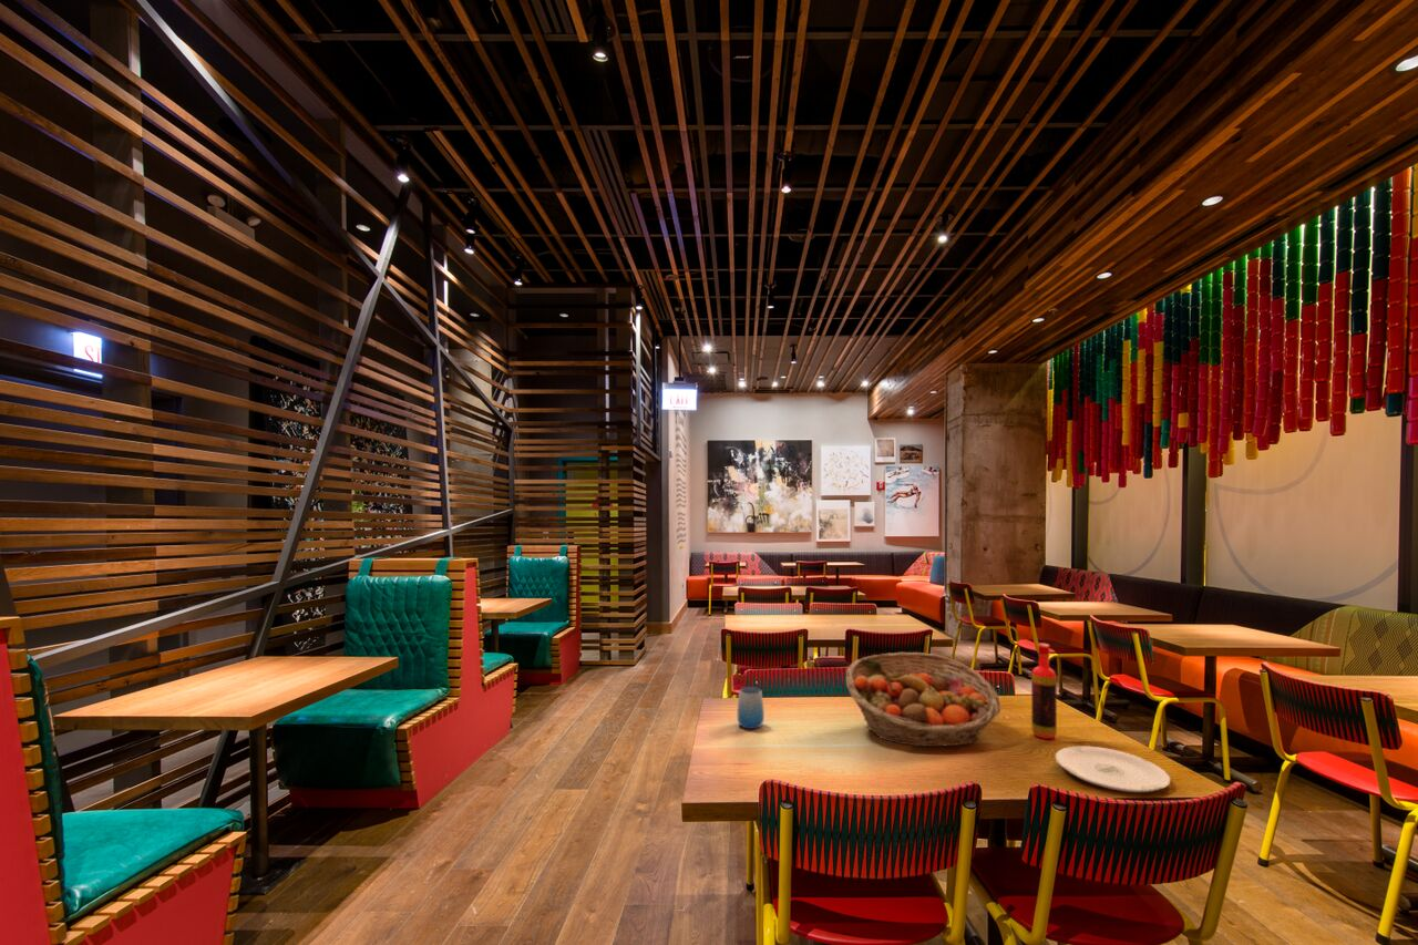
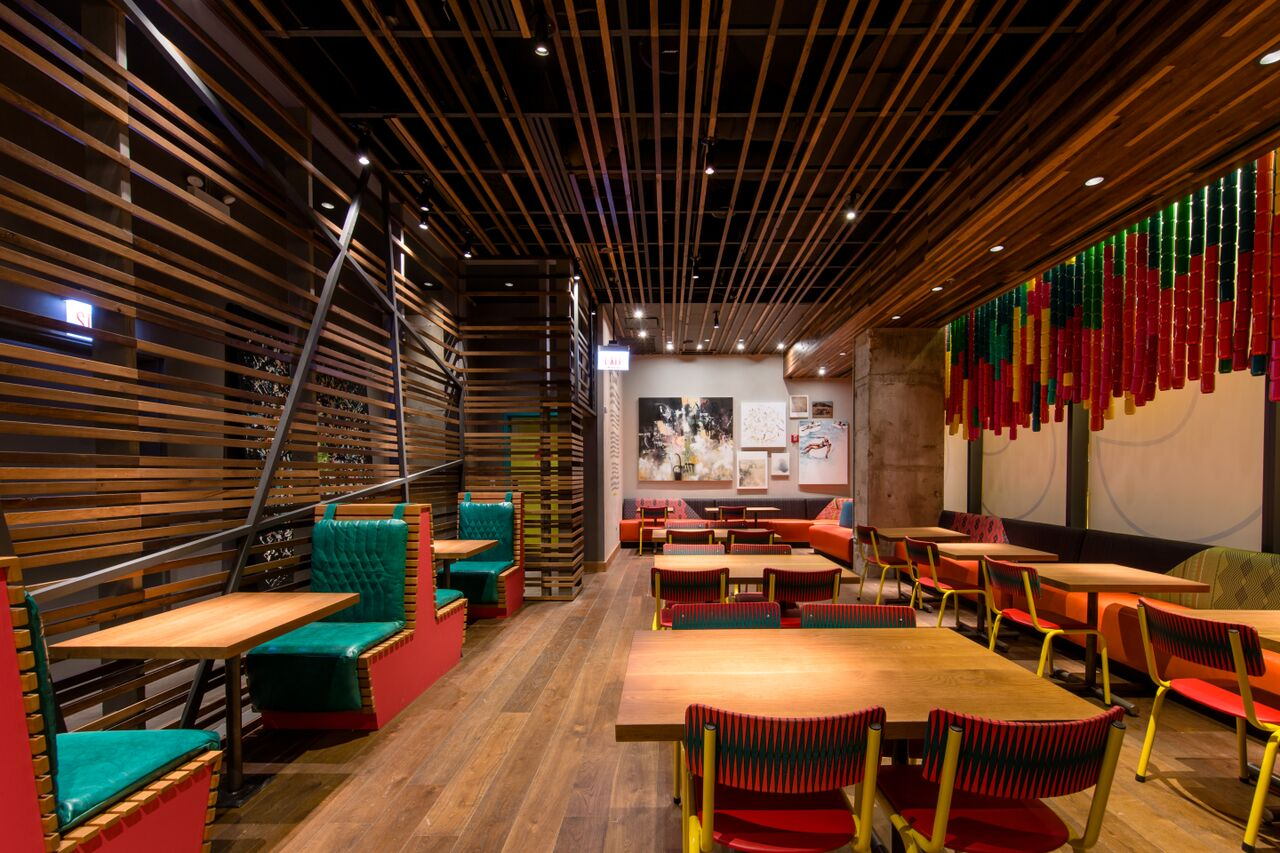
- fruit basket (919, 698)
- cup (750, 707)
- bottle (1044, 689)
- plate (1110, 770)
